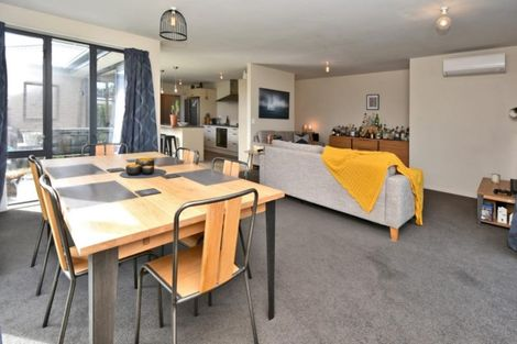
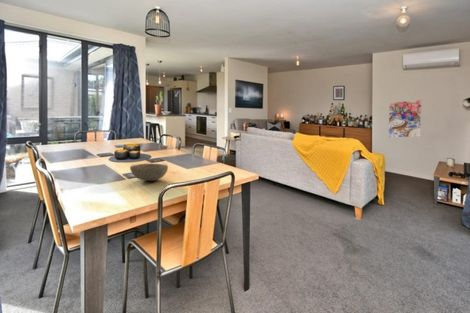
+ bowl (149, 172)
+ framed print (404, 119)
